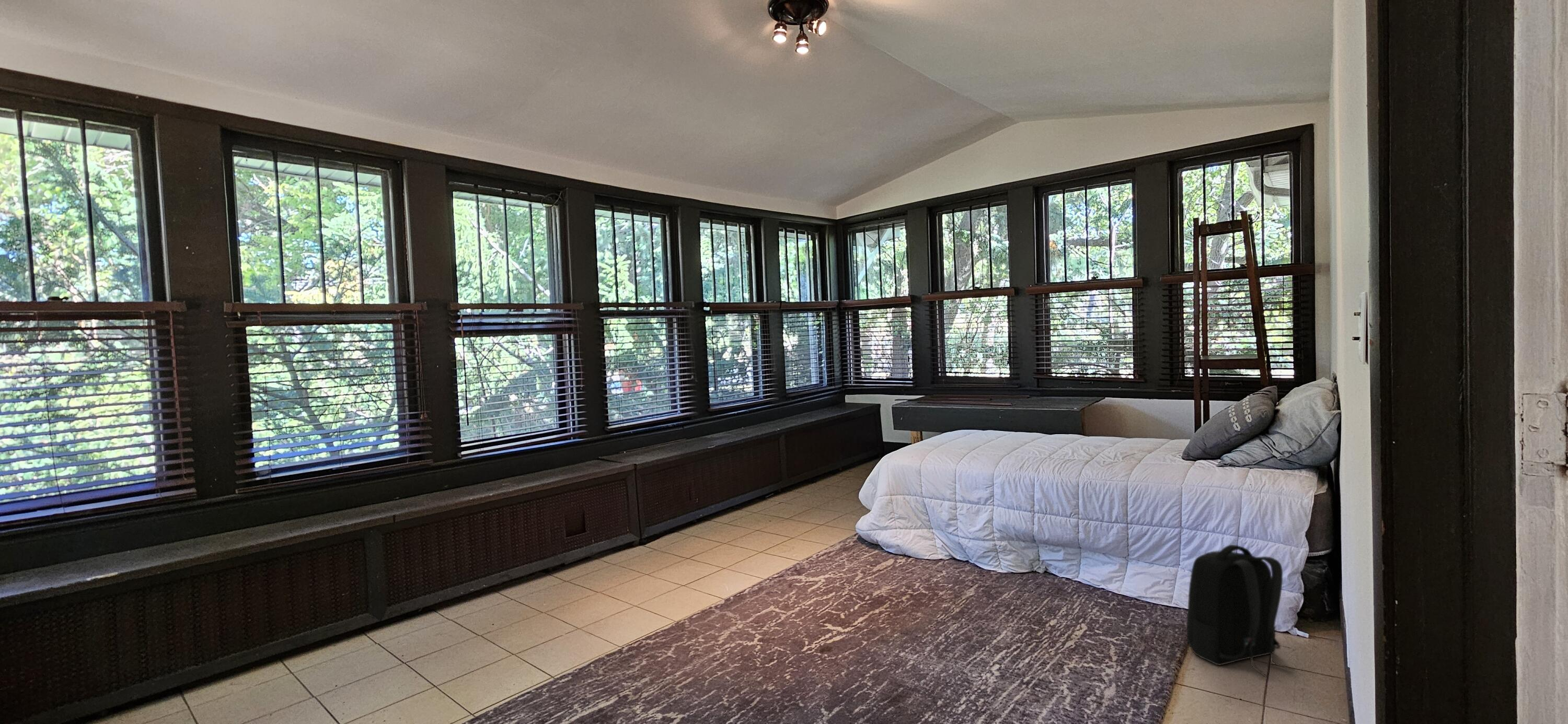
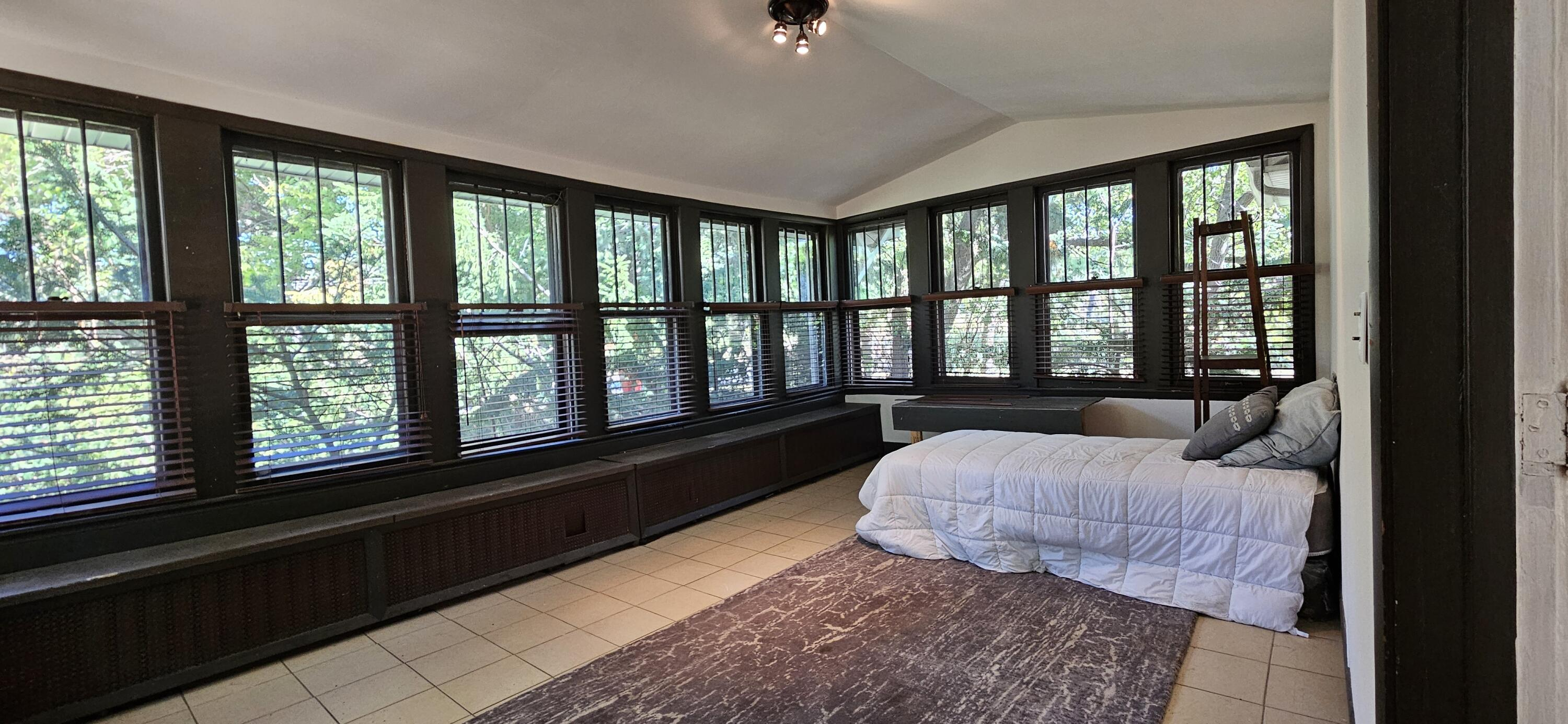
- backpack (1241, 602)
